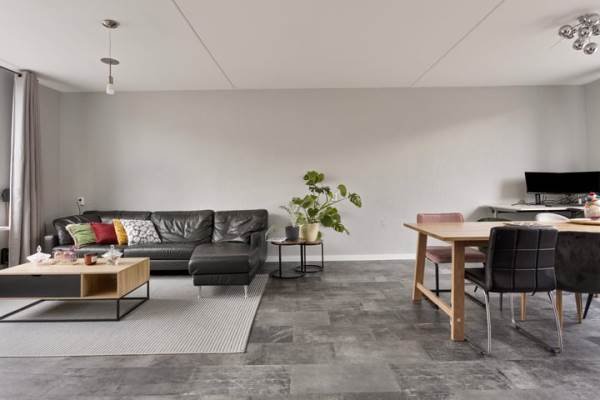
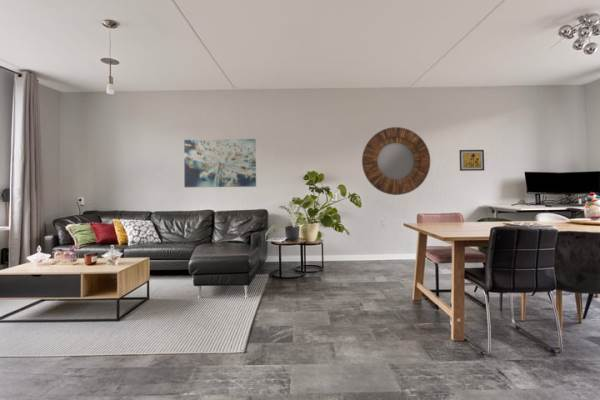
+ wall art (220, 163)
+ home mirror (396, 161)
+ wall art (471, 160)
